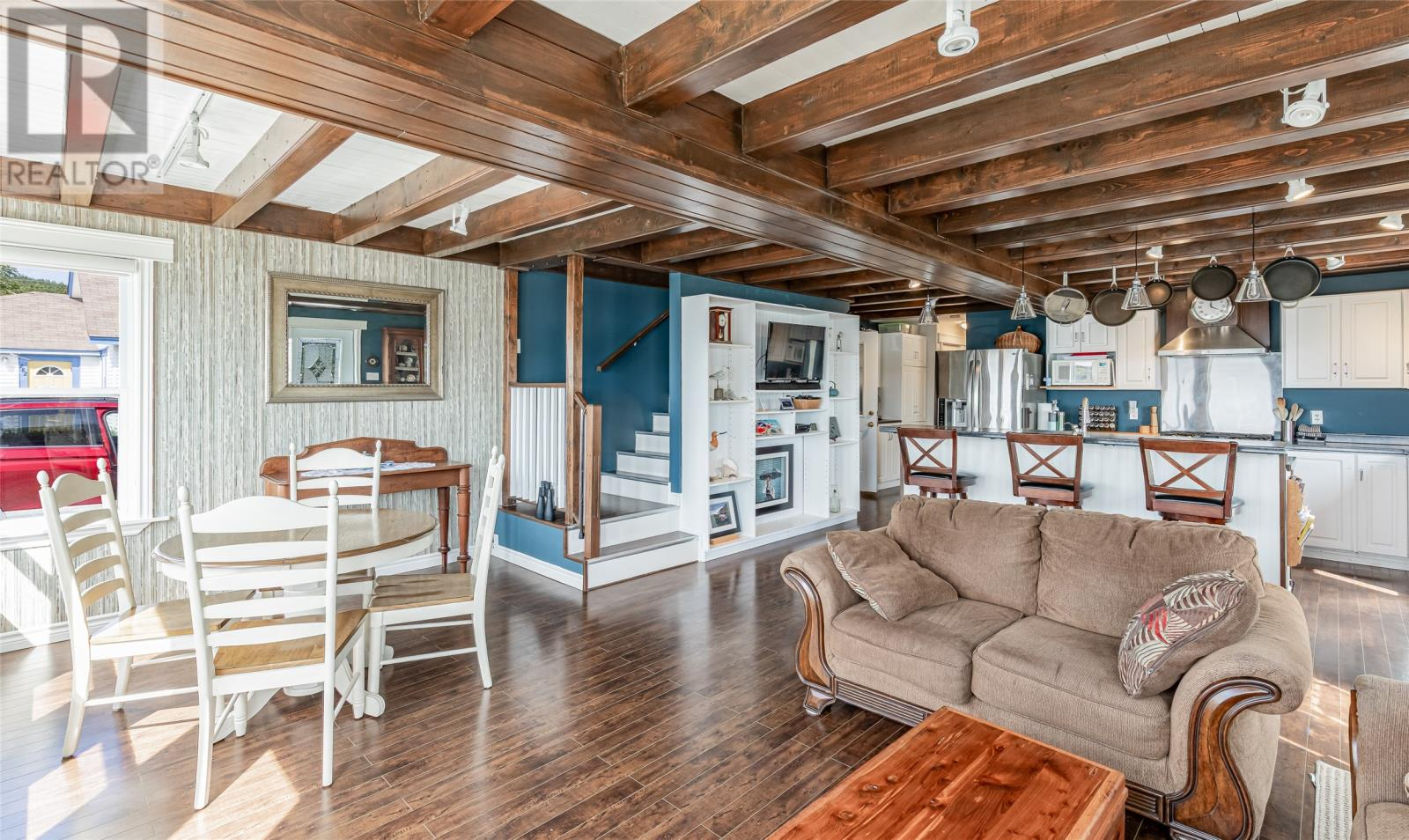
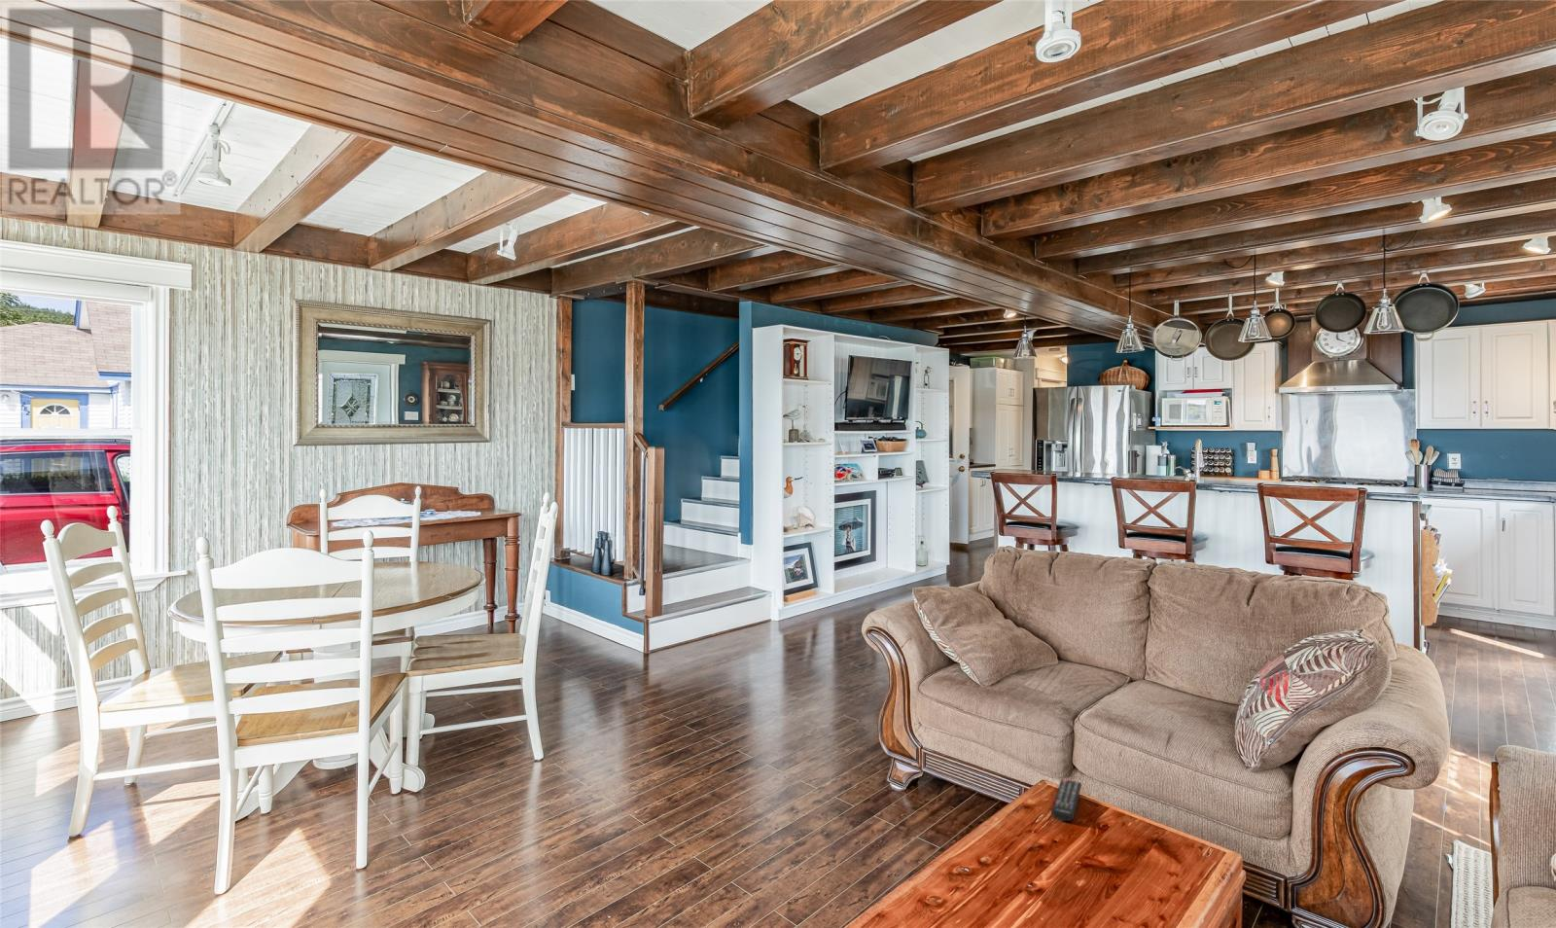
+ remote control (1067, 799)
